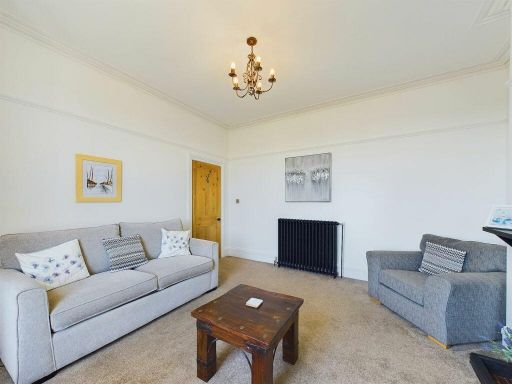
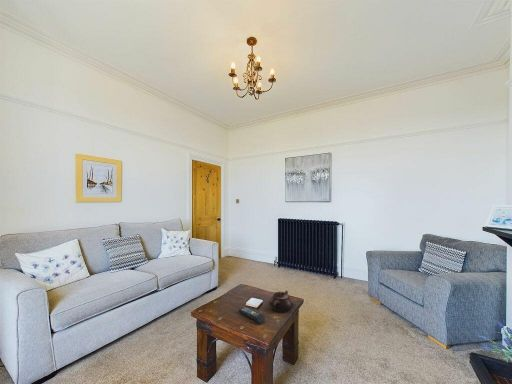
+ remote control (251, 314)
+ teapot (280, 299)
